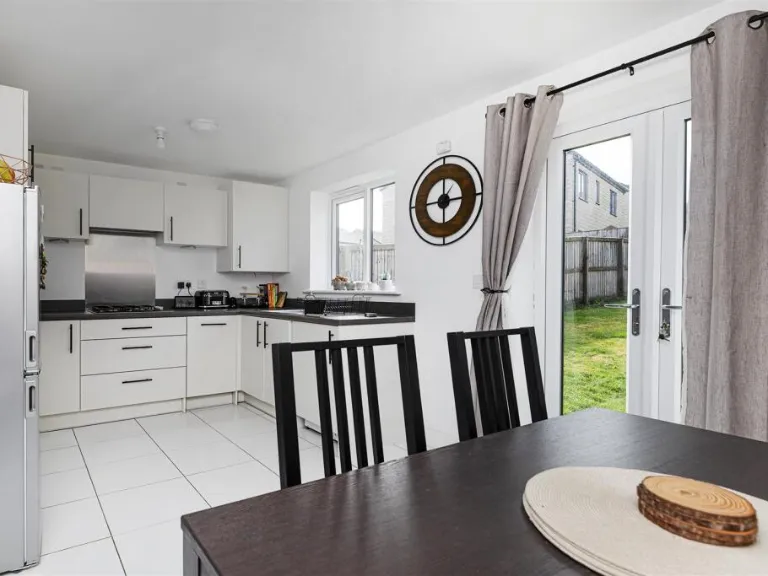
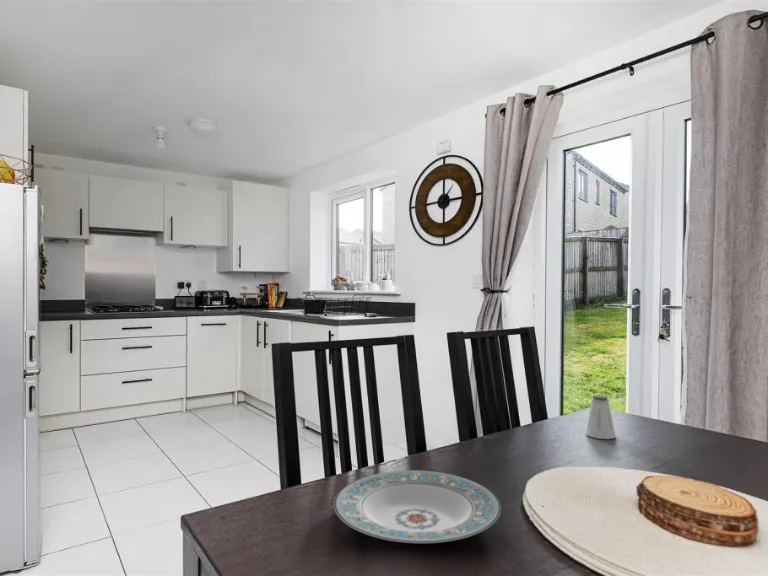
+ plate (416, 510)
+ saltshaker (600, 415)
